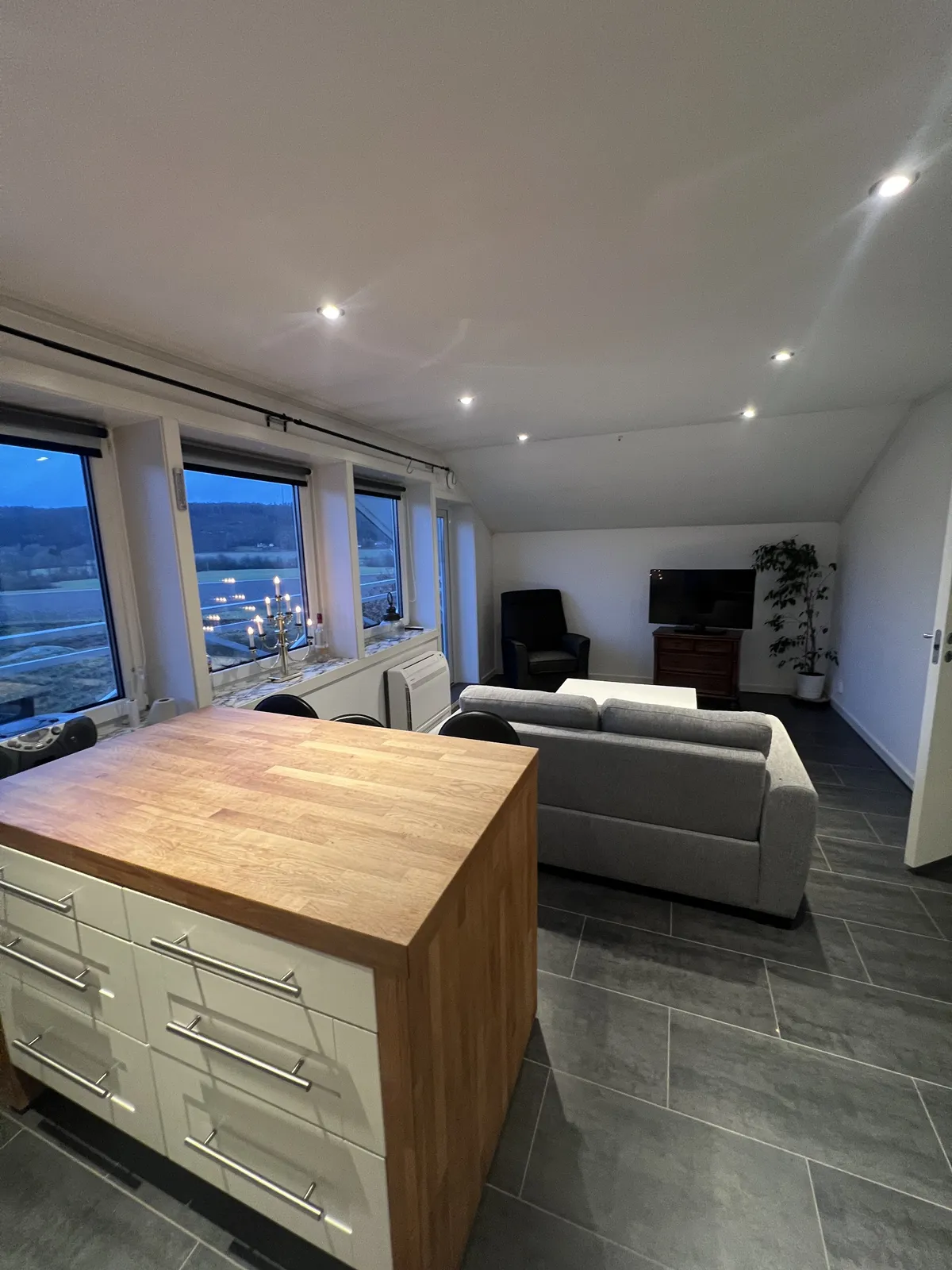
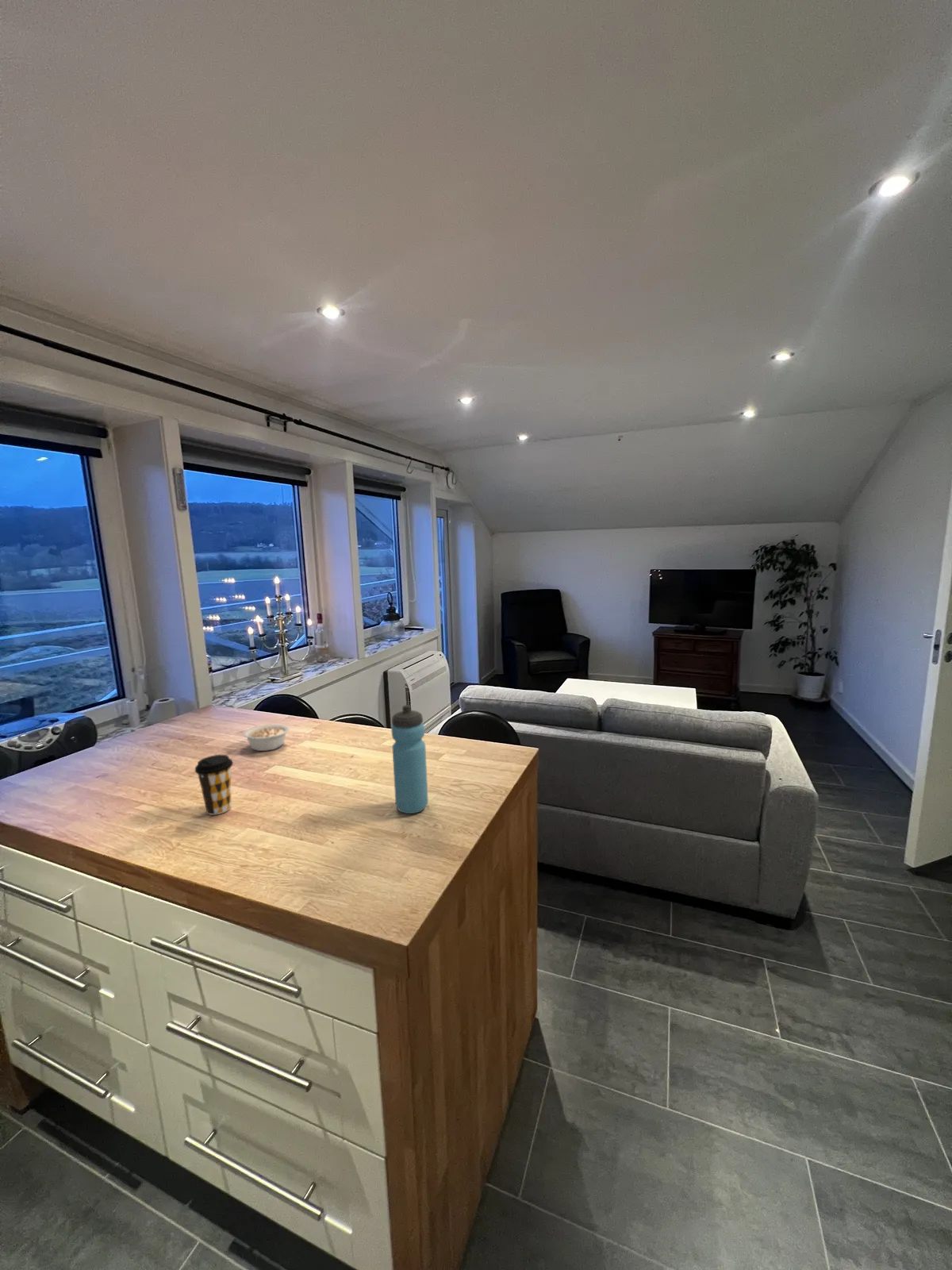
+ coffee cup (216, 784)
+ water bottle (409, 756)
+ legume (268, 737)
